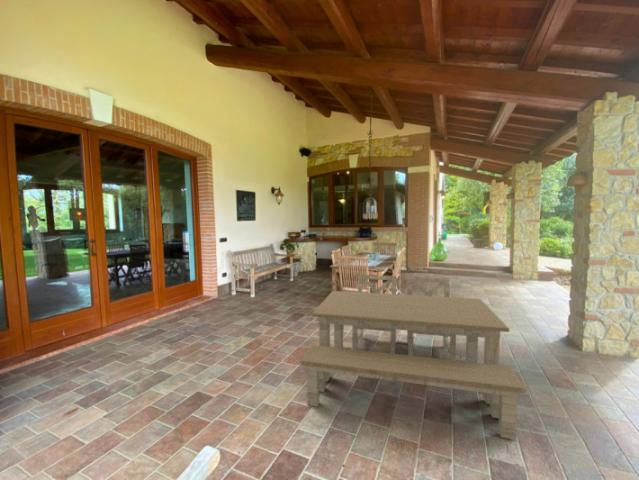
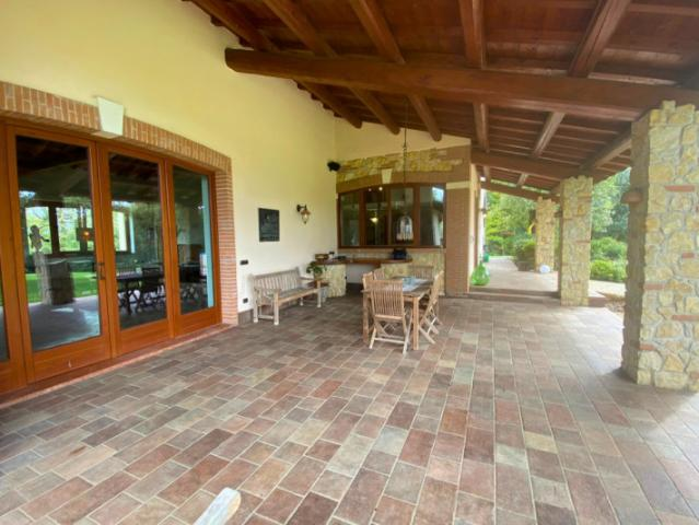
- dining table (407, 337)
